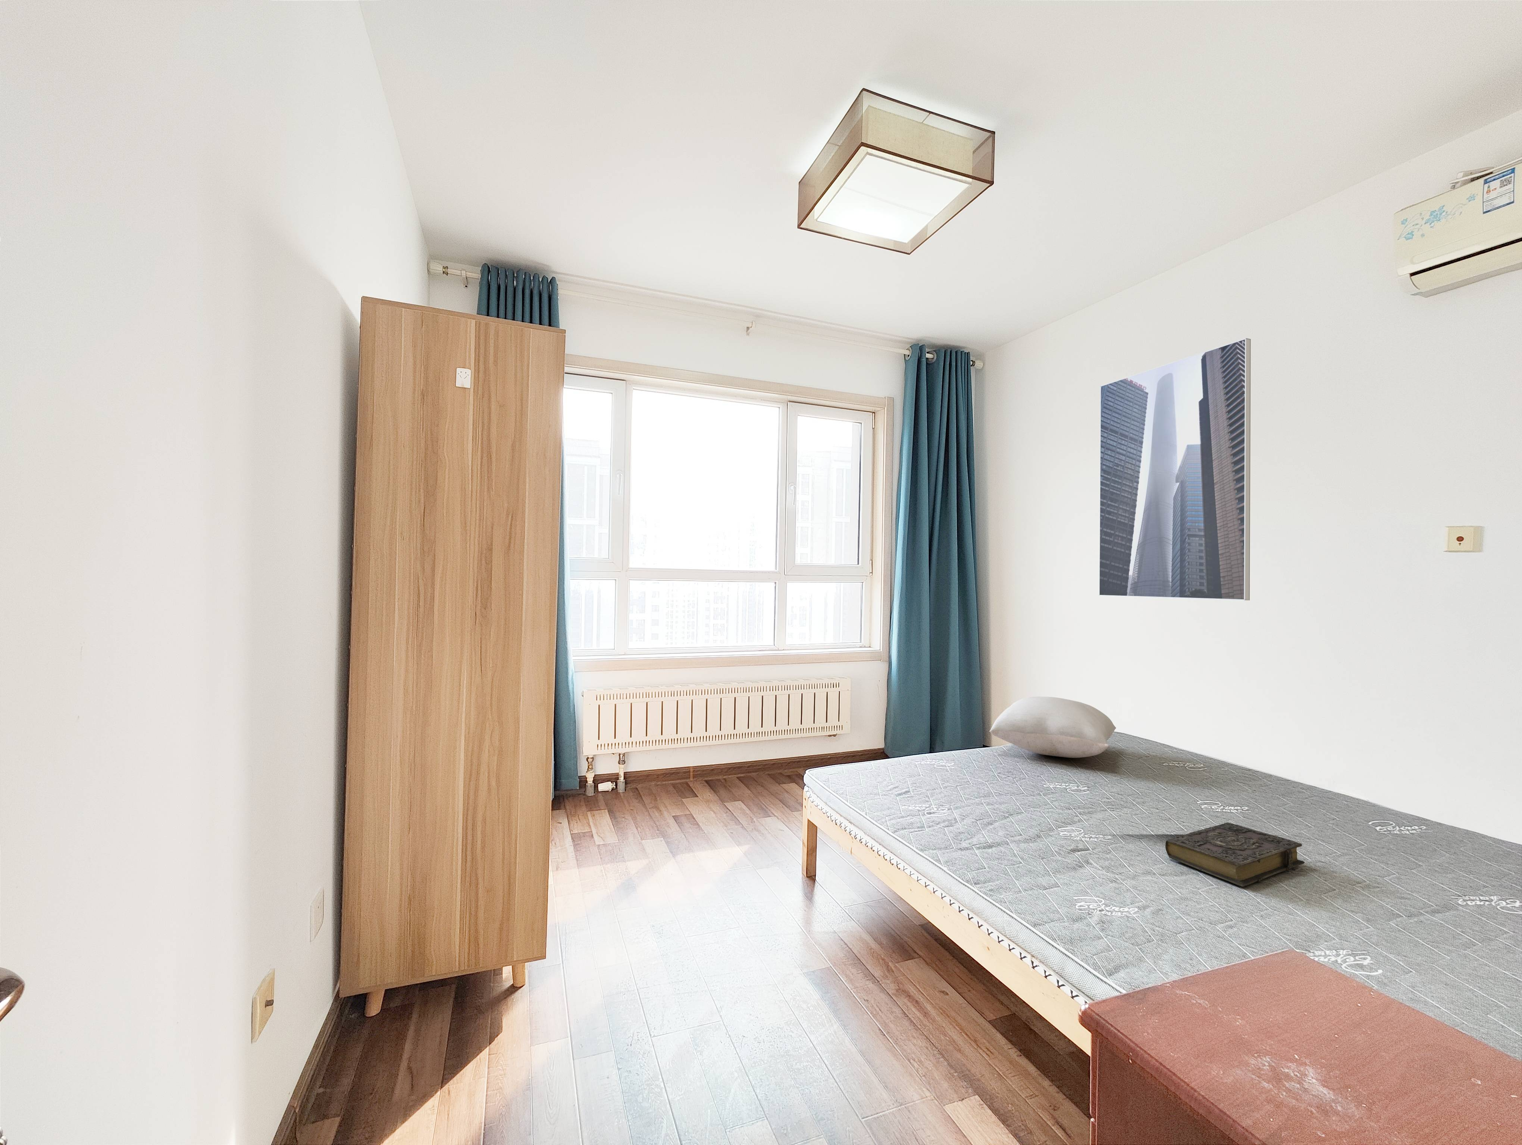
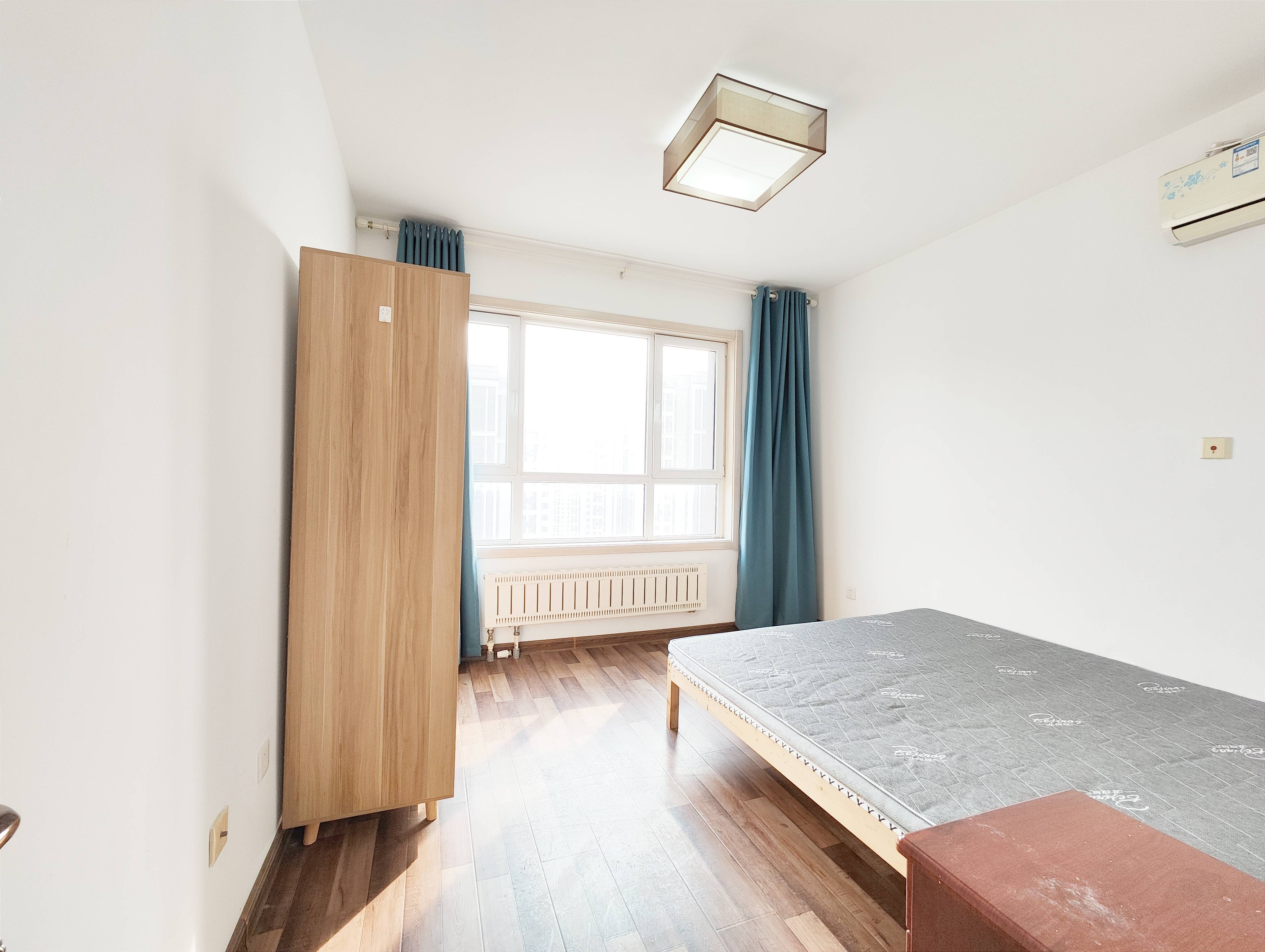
- pillow (1055, 725)
- book (1234, 850)
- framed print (1167, 481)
